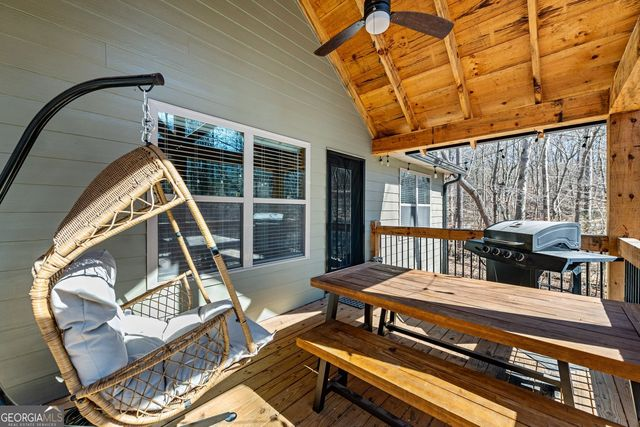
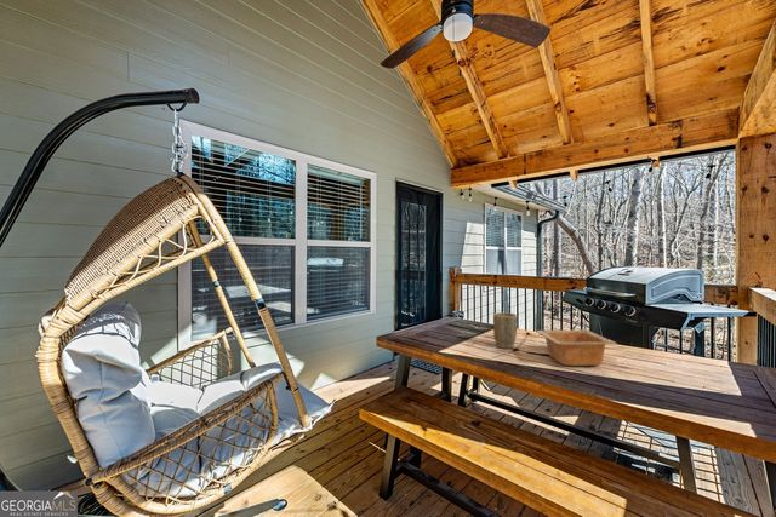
+ plant pot (504, 329)
+ serving bowl (572, 347)
